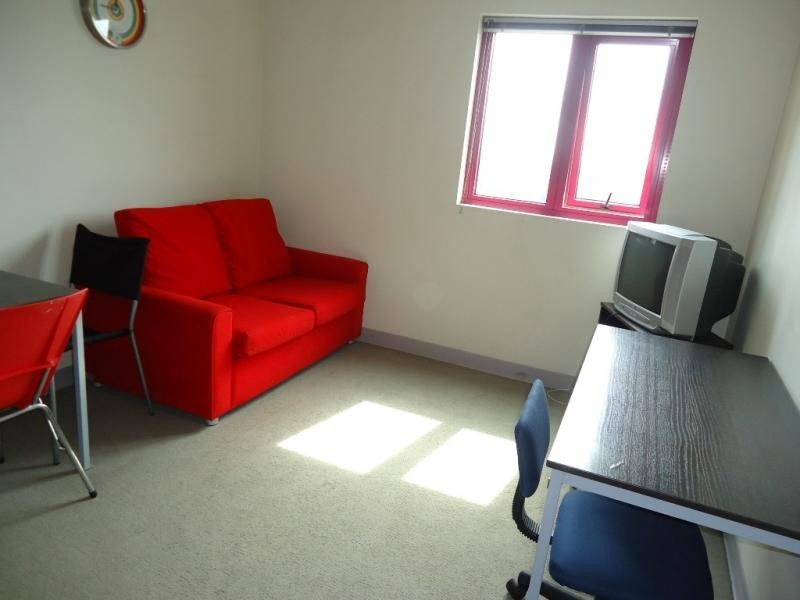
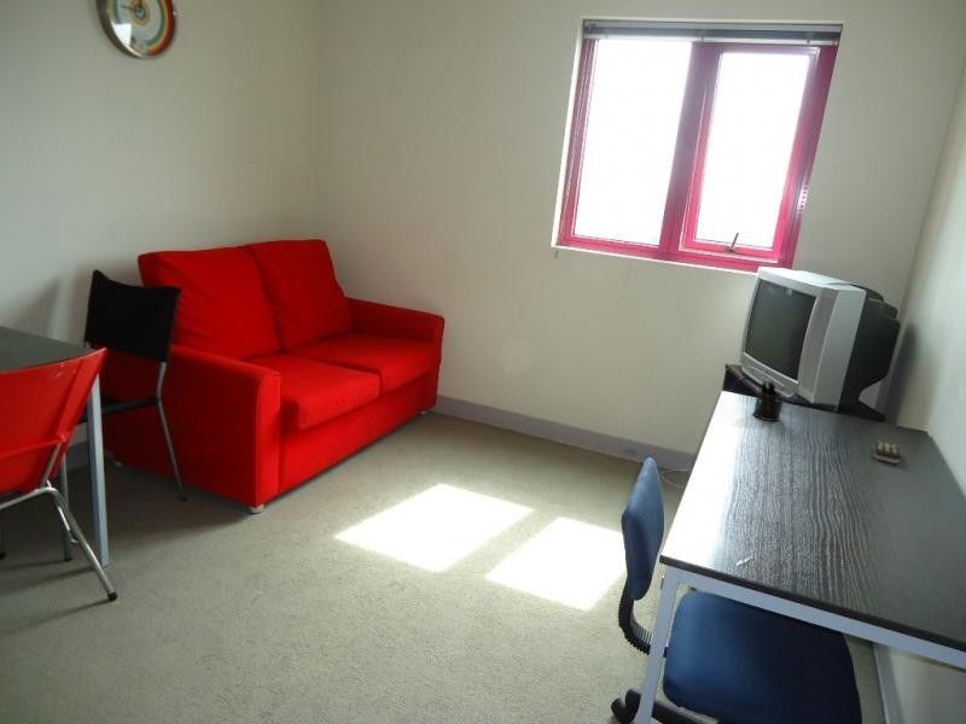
+ remote control (886, 451)
+ pen holder (769, 398)
